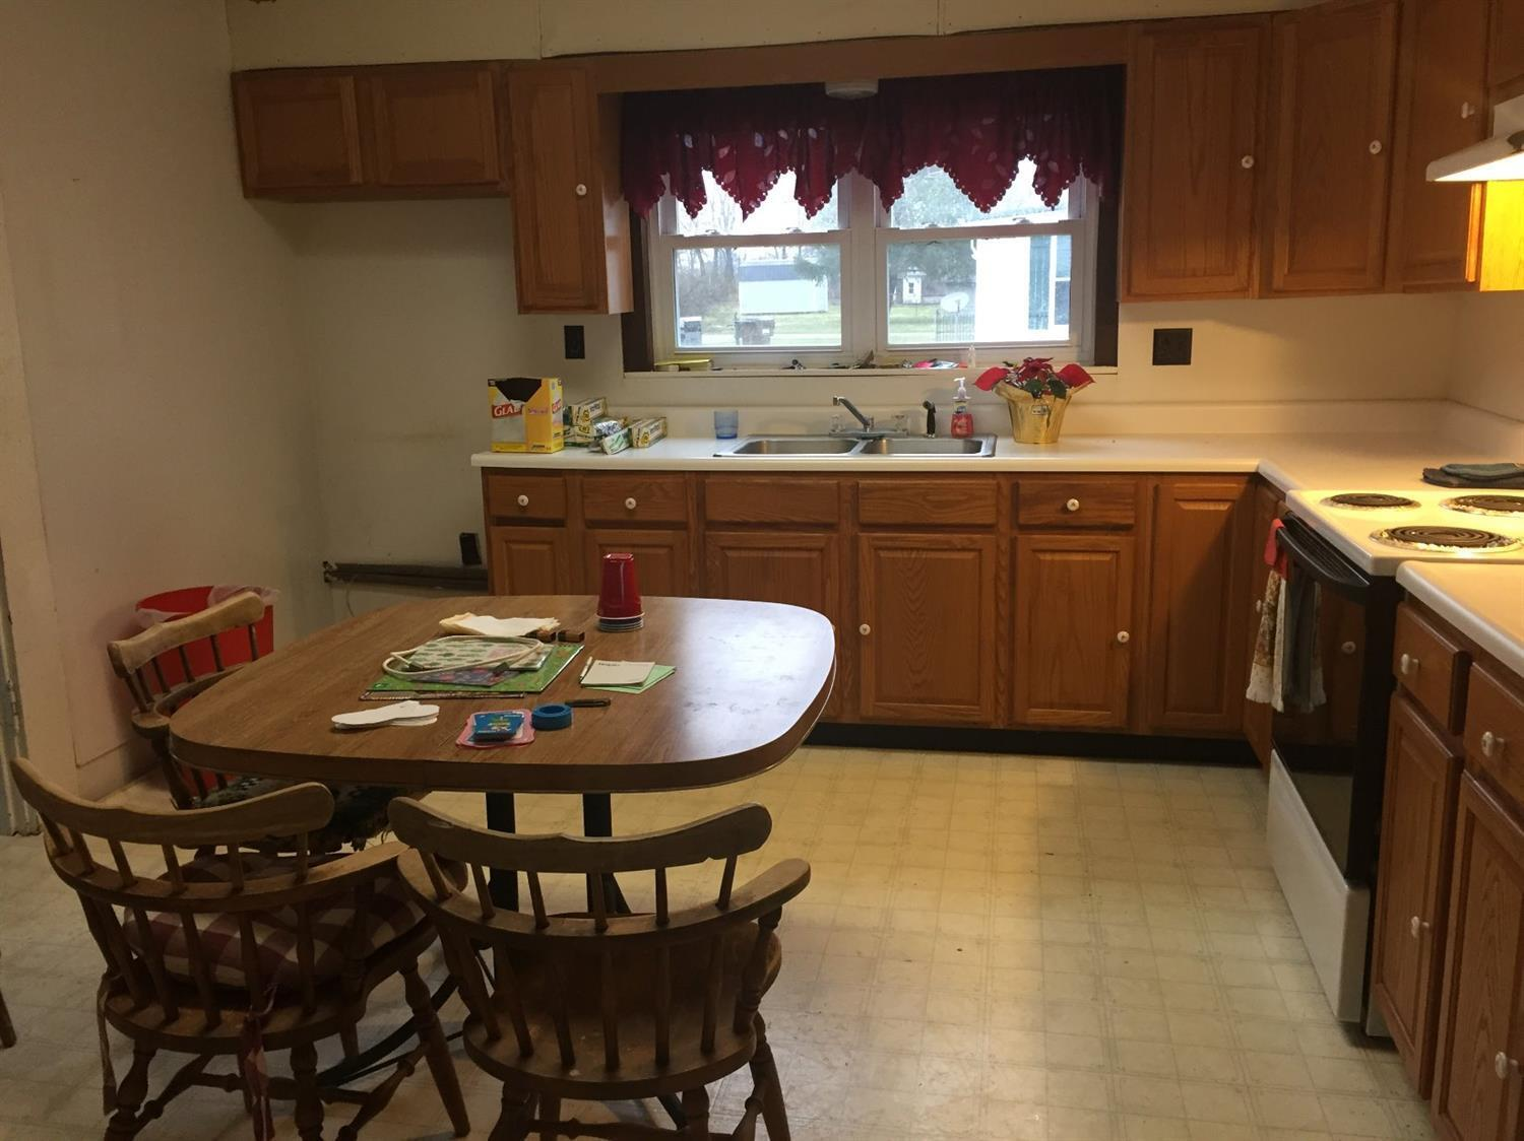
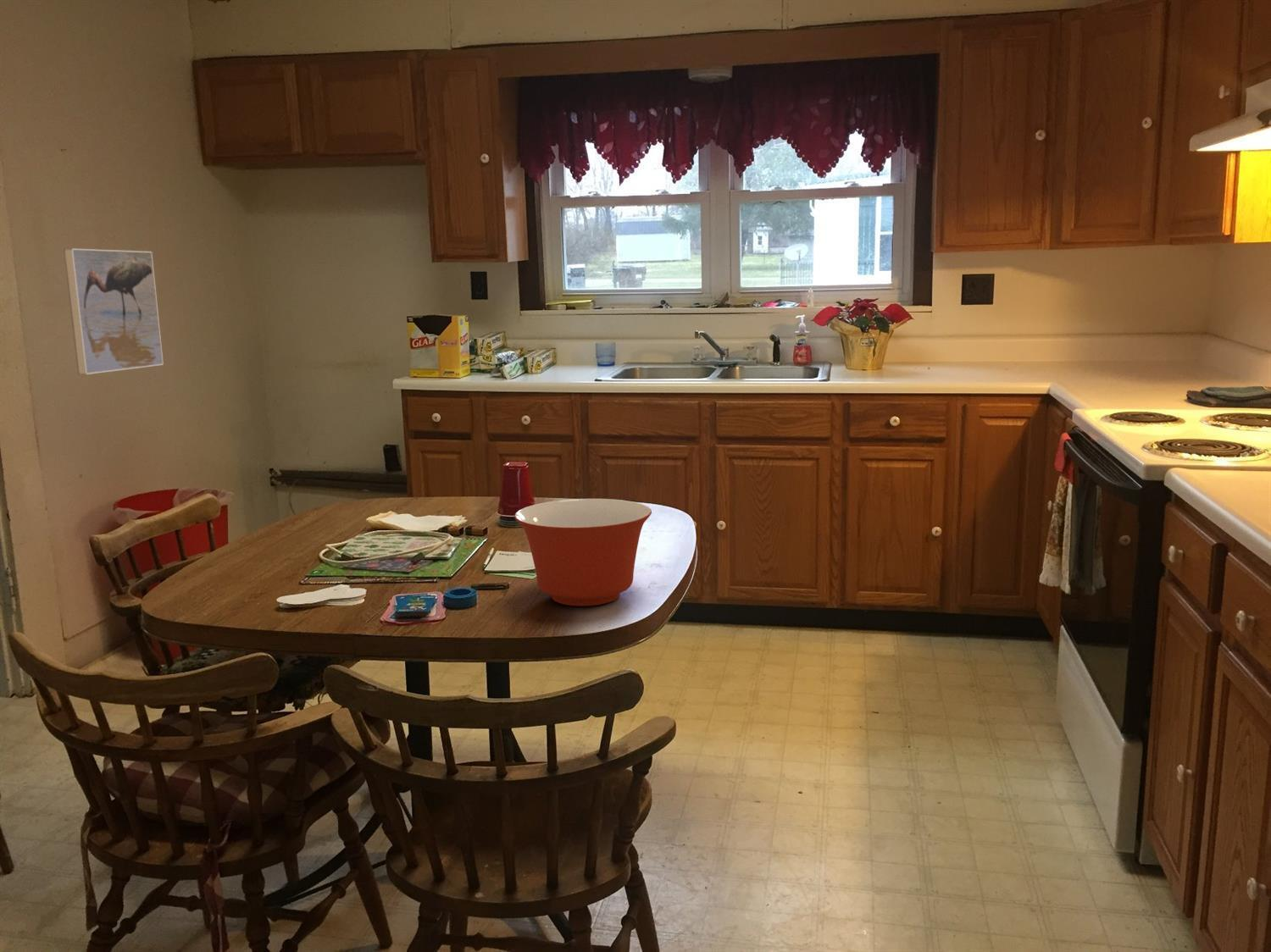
+ mixing bowl (584, 554)
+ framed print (116, 310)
